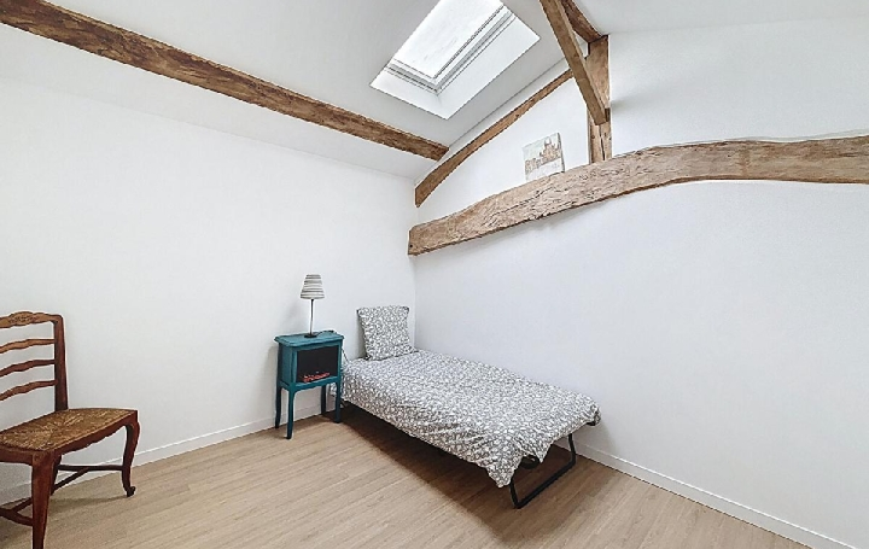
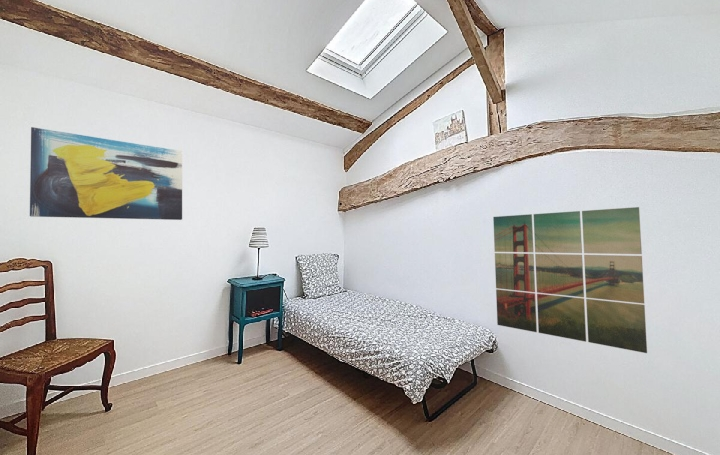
+ wall art (116, 179)
+ wall art (558, 274)
